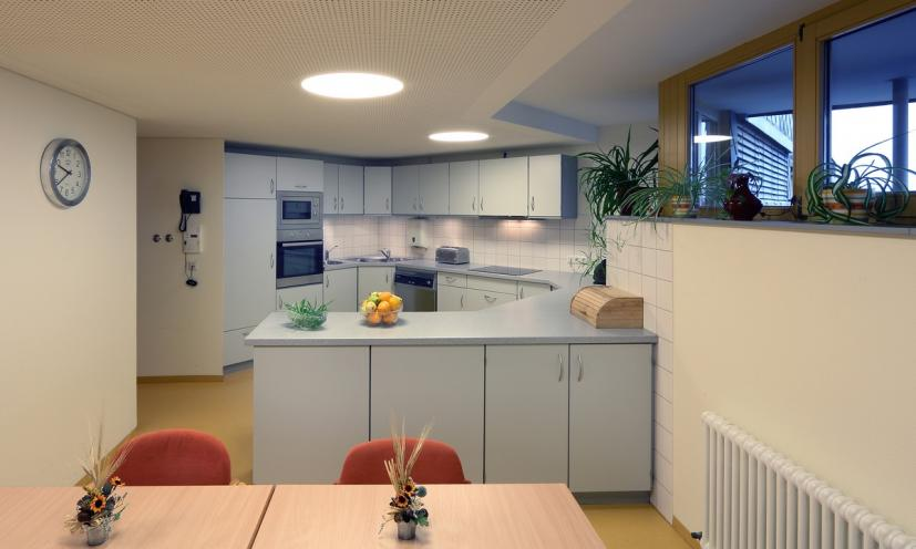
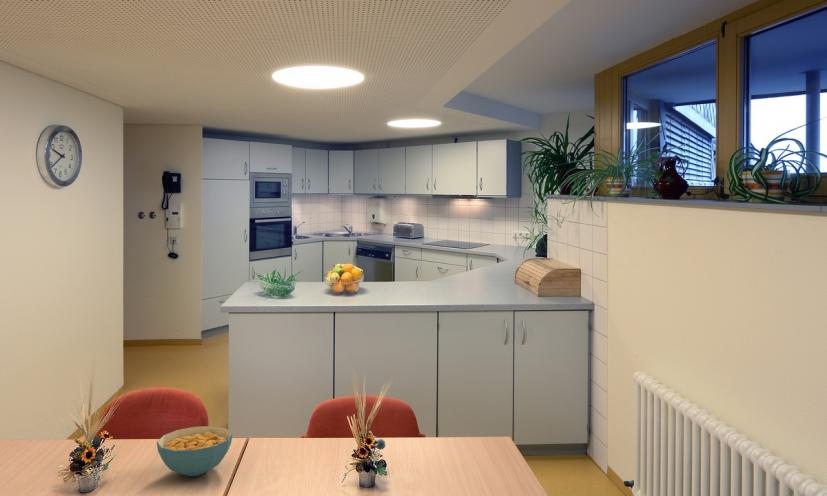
+ cereal bowl (195, 454)
